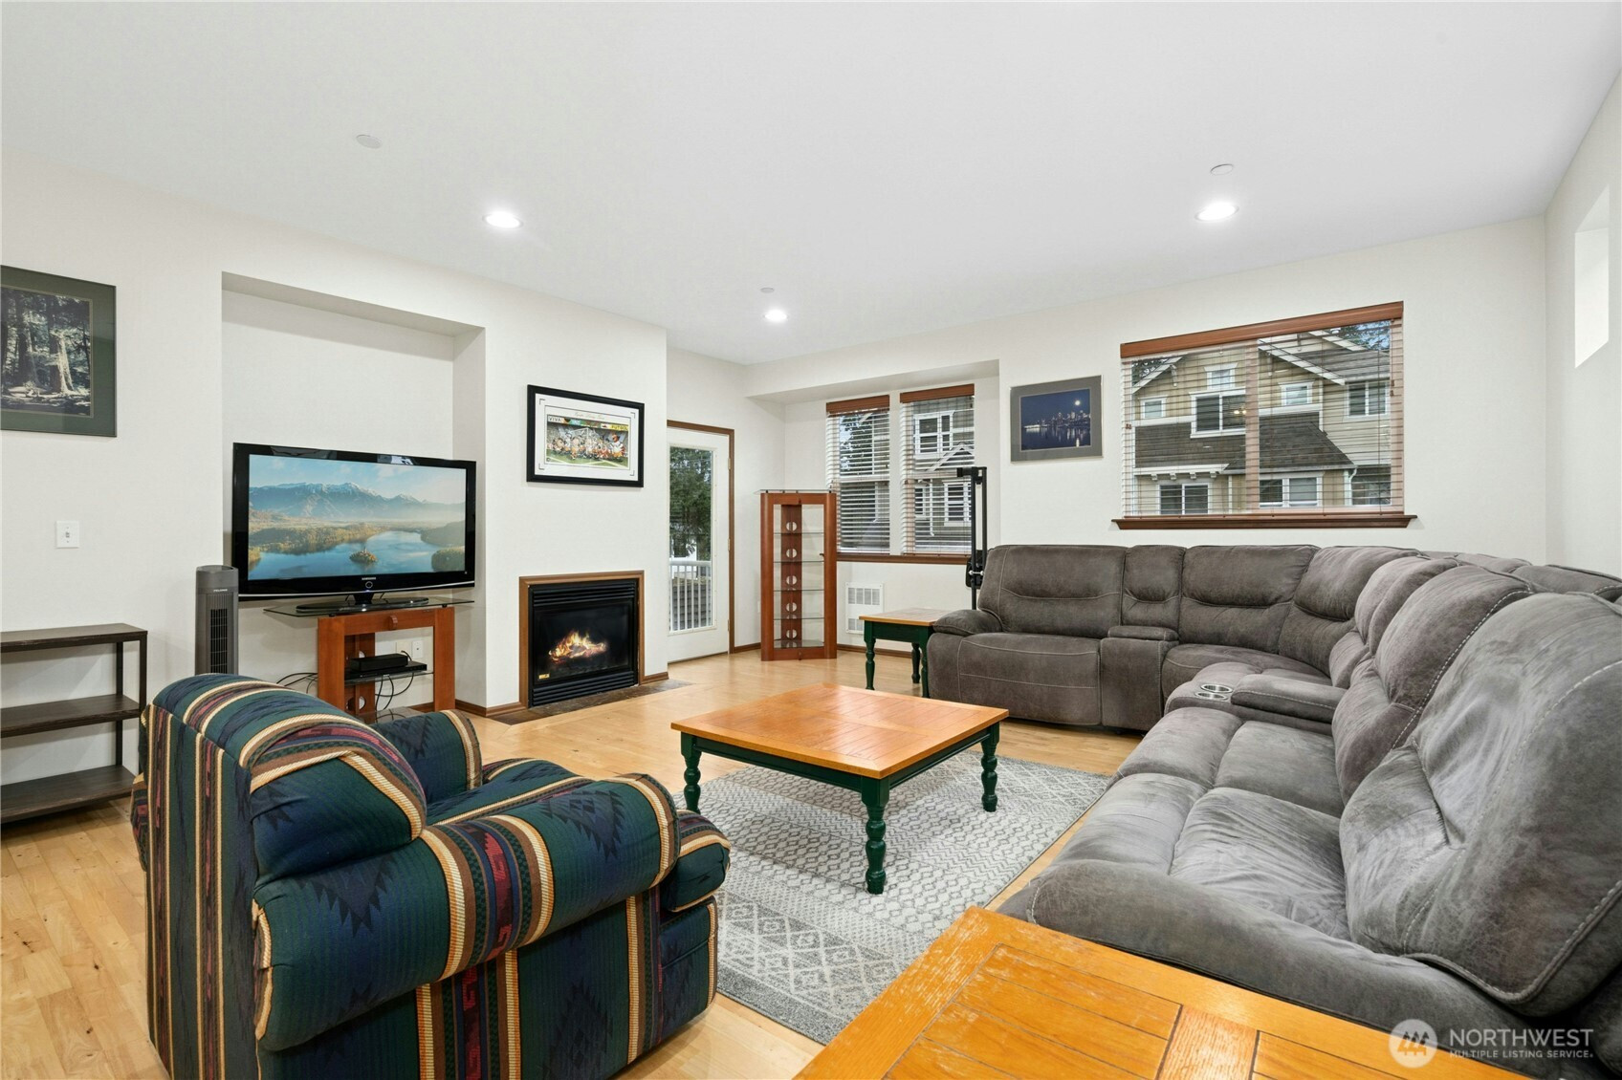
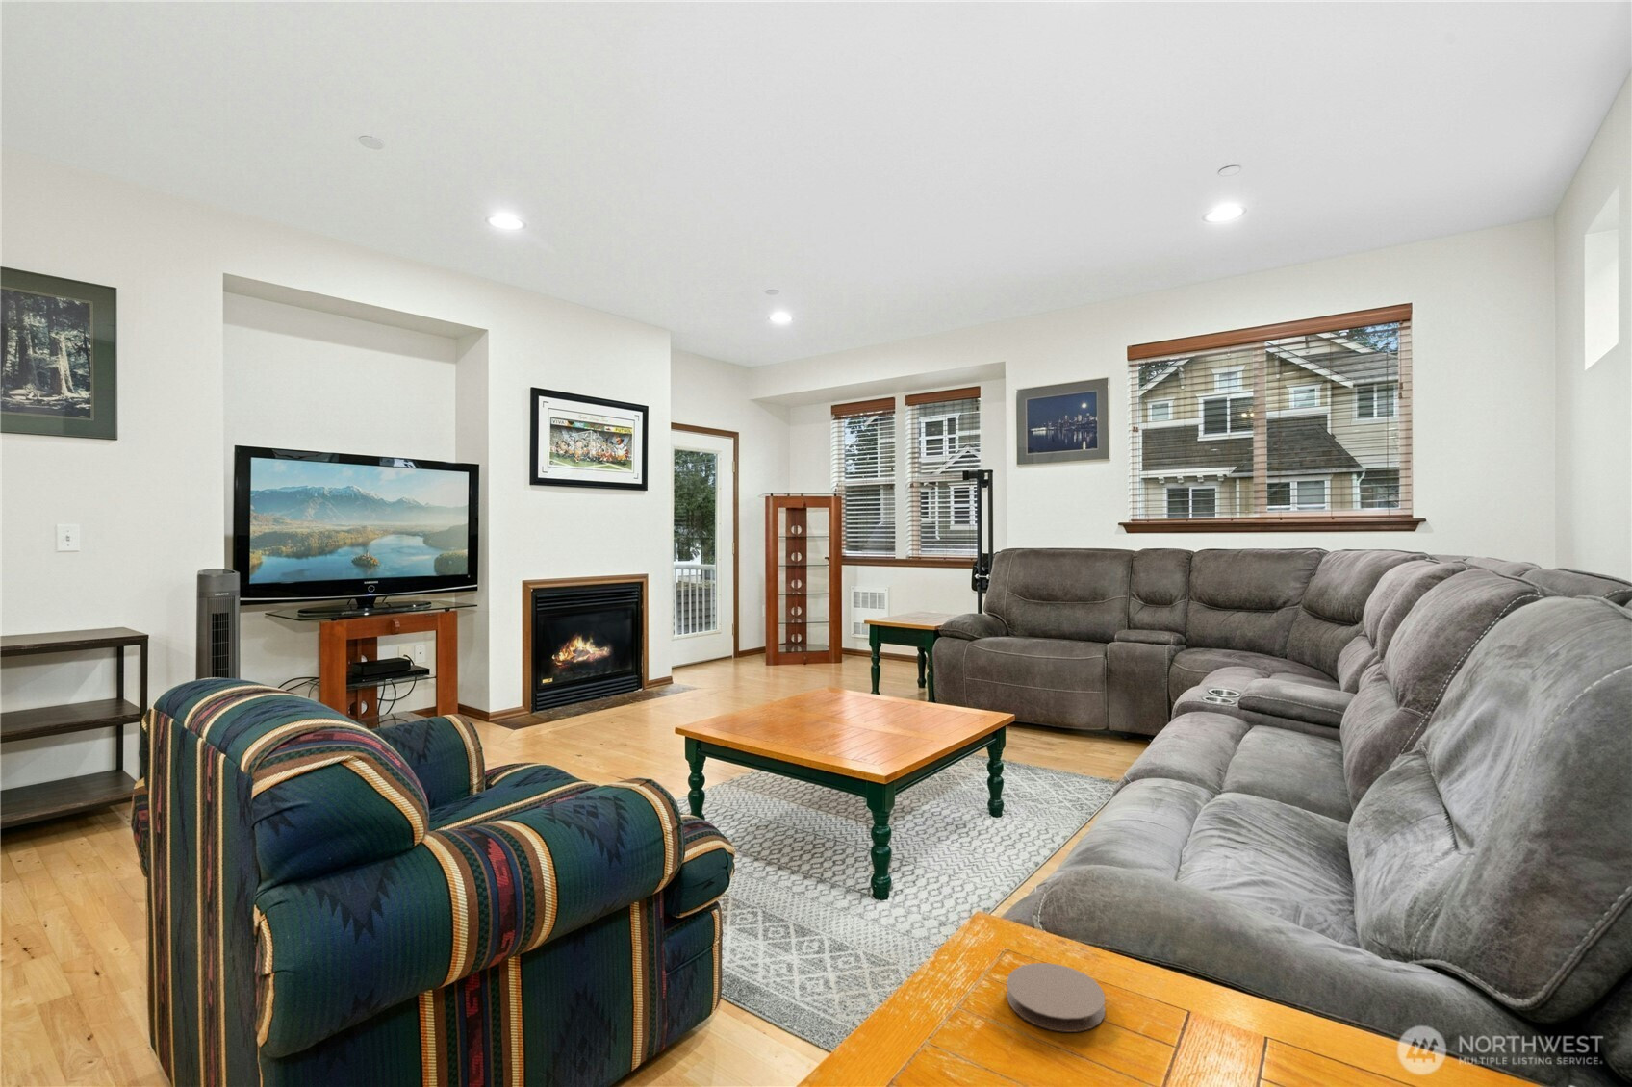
+ coaster (1054, 995)
